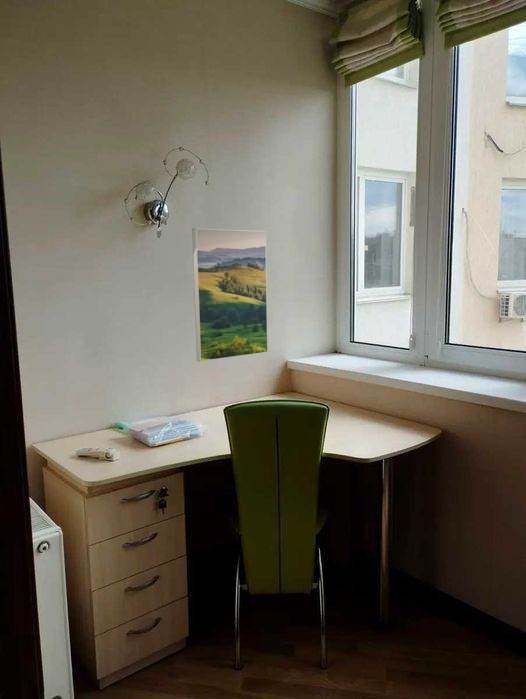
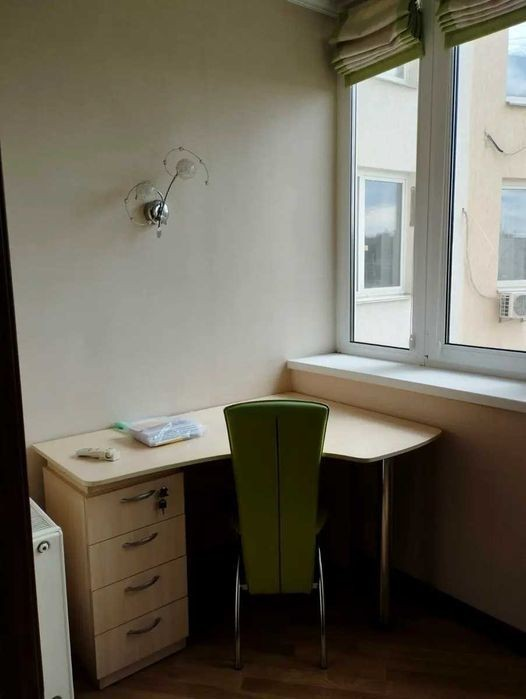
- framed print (232, 294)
